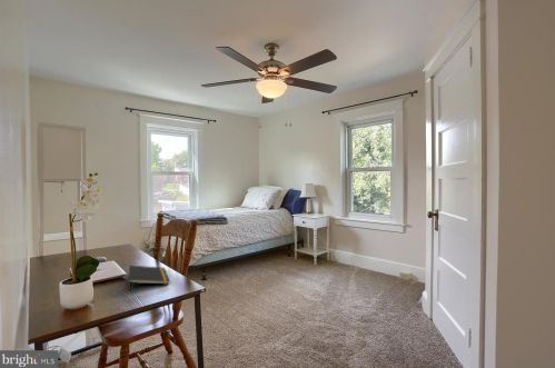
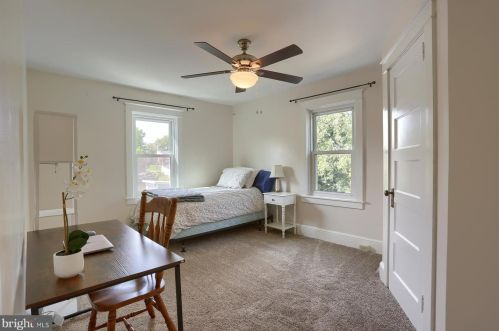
- notepad (148, 273)
